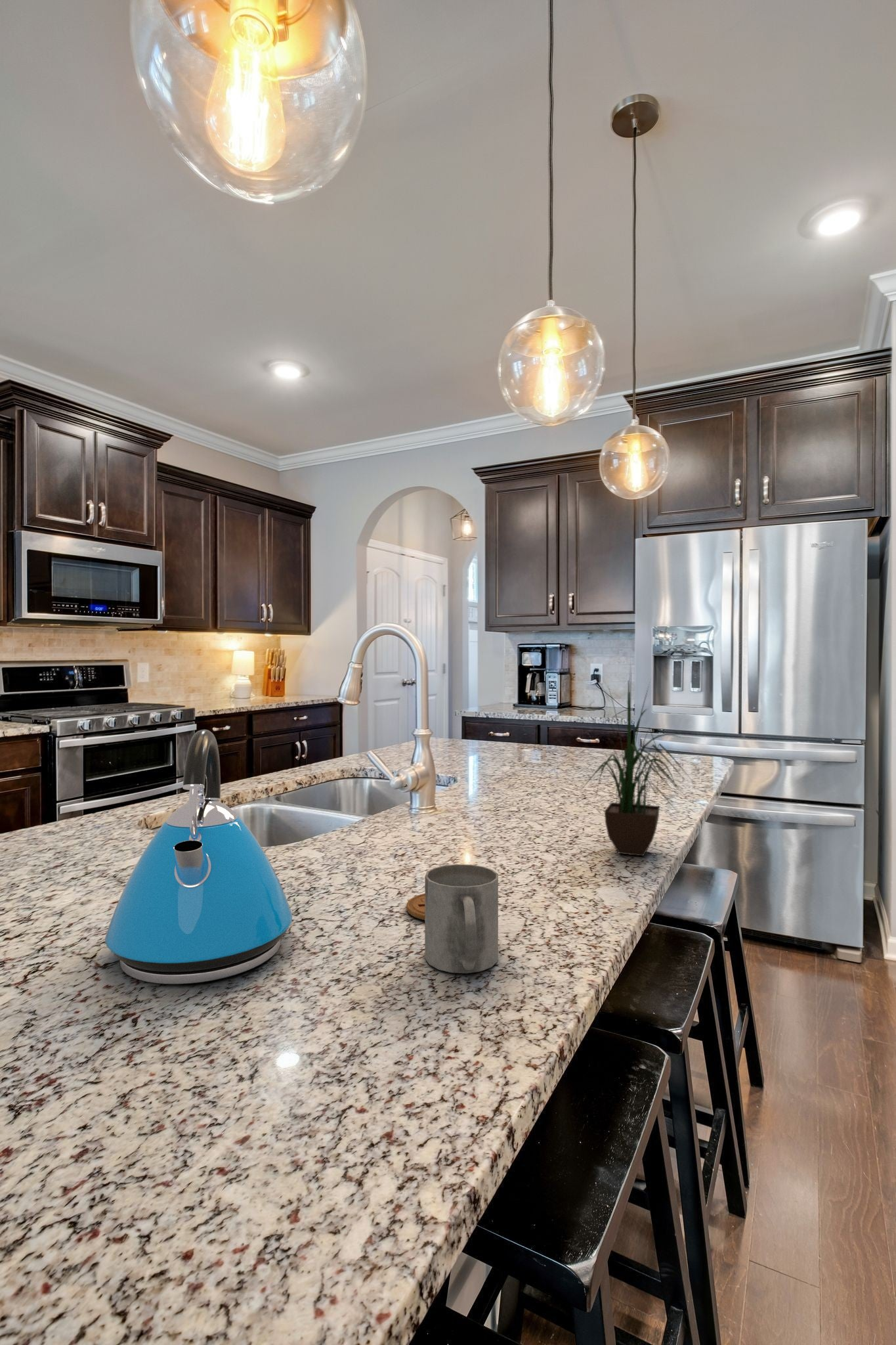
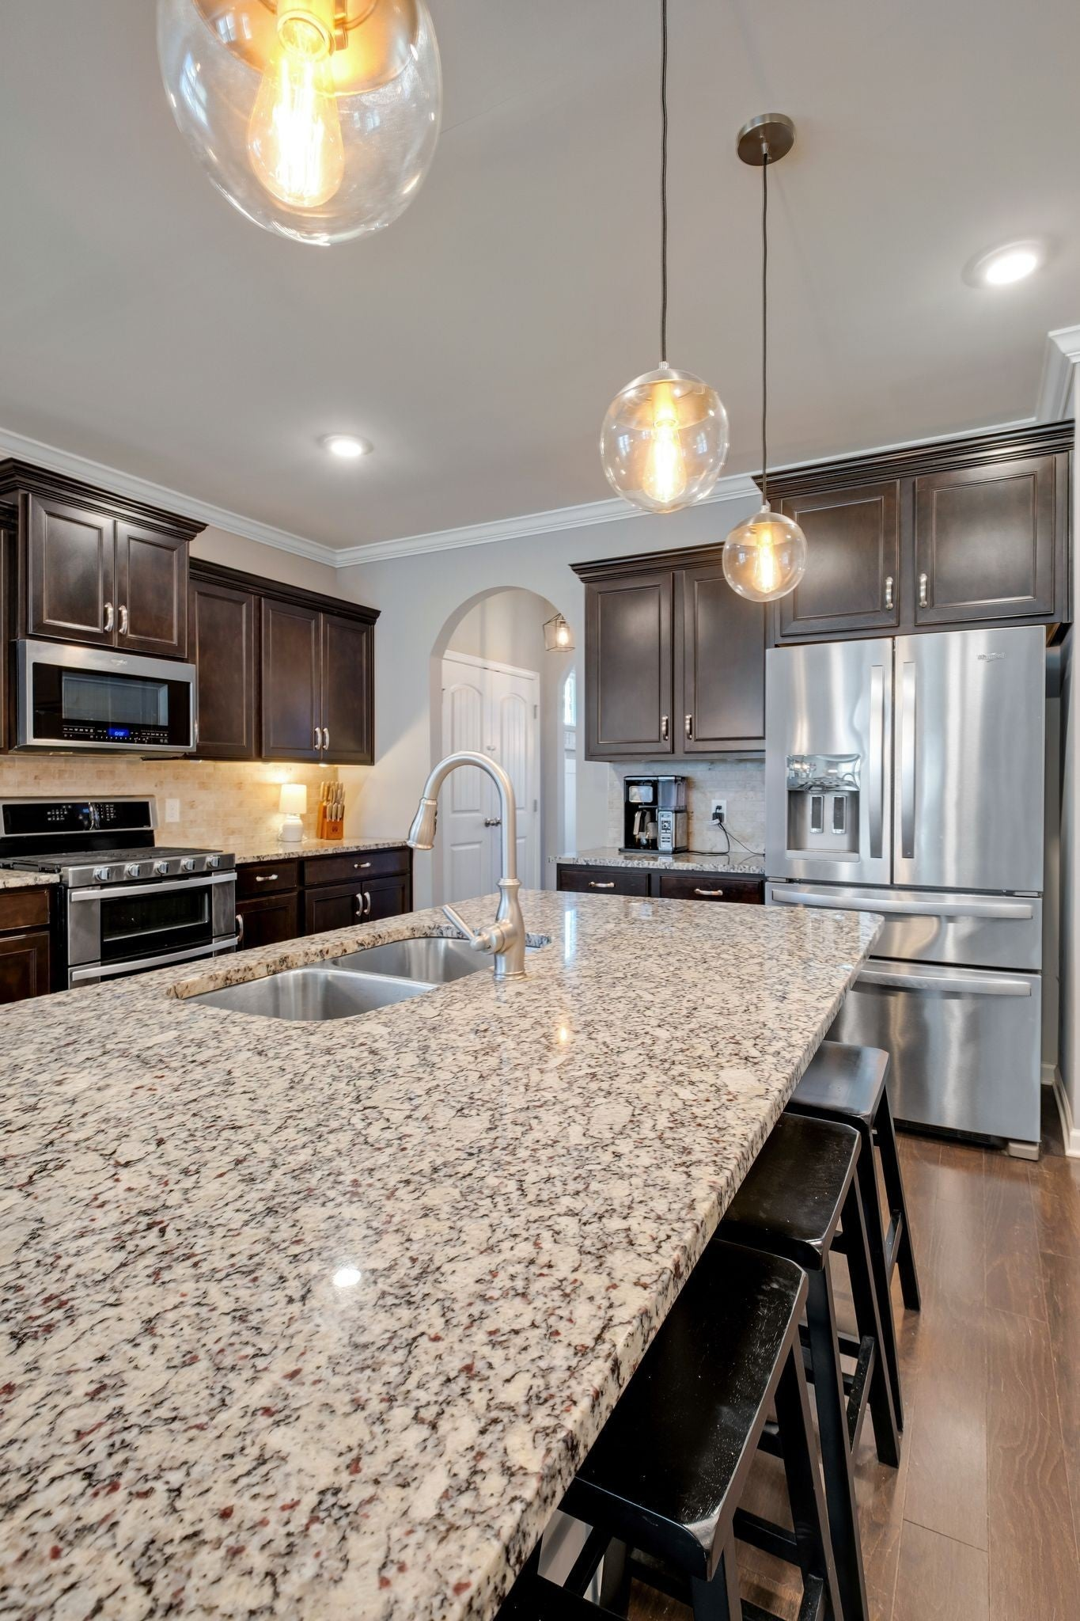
- mug (463, 921)
- potted plant (635, 749)
- coaster (424, 906)
- kettle (203, 839)
